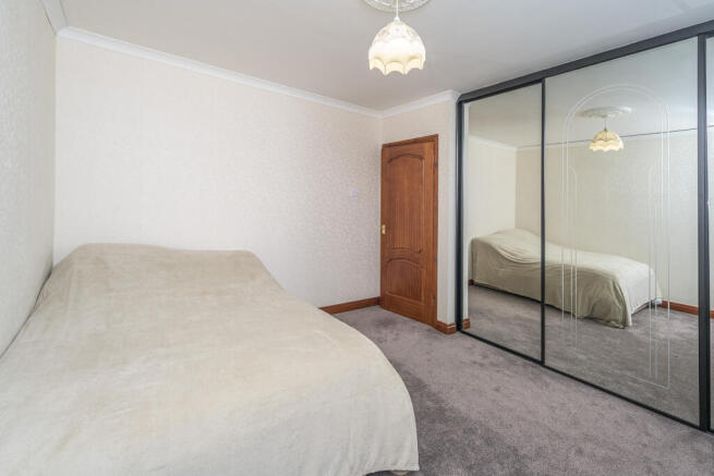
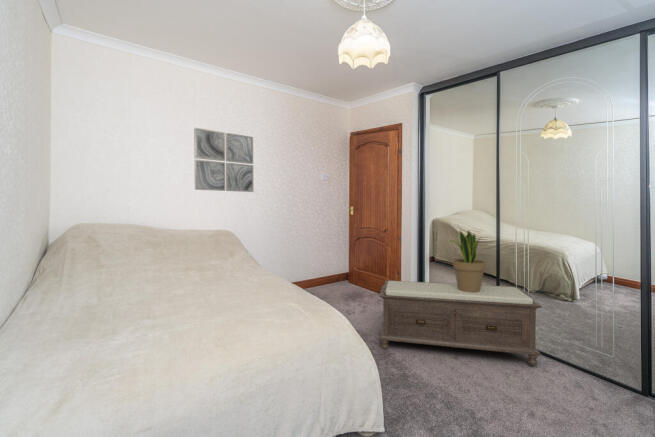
+ wall art (224, 162)
+ potted plant (466, 259)
+ bench (451, 317)
